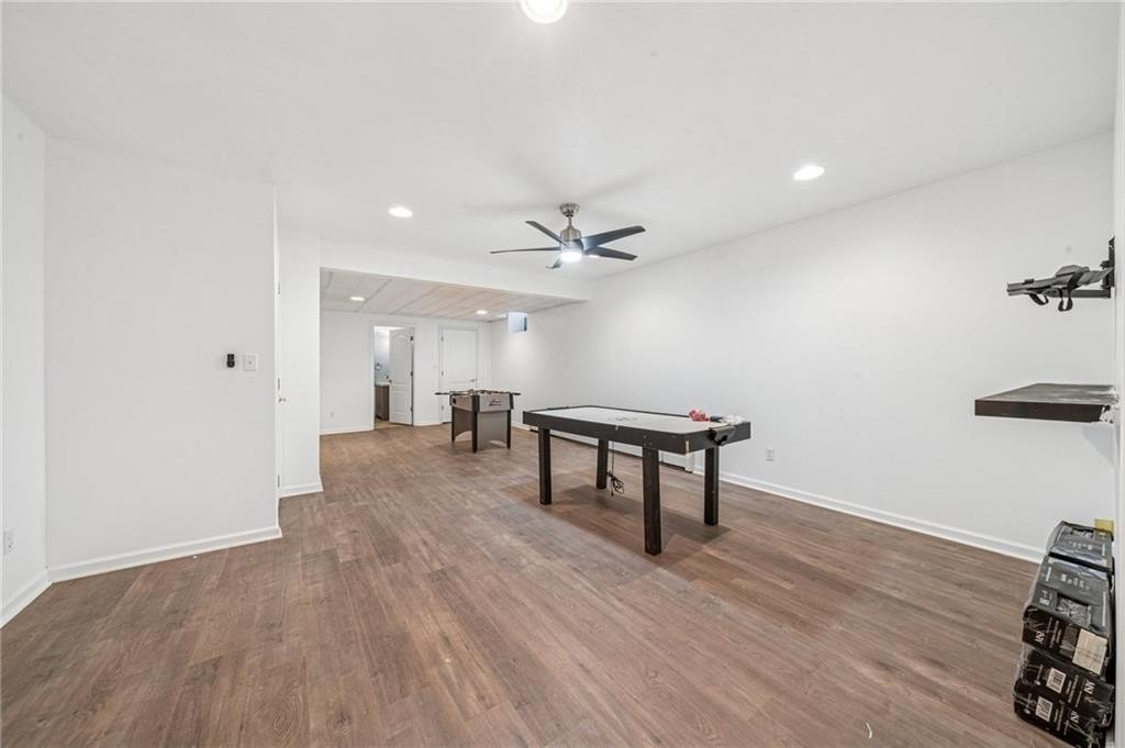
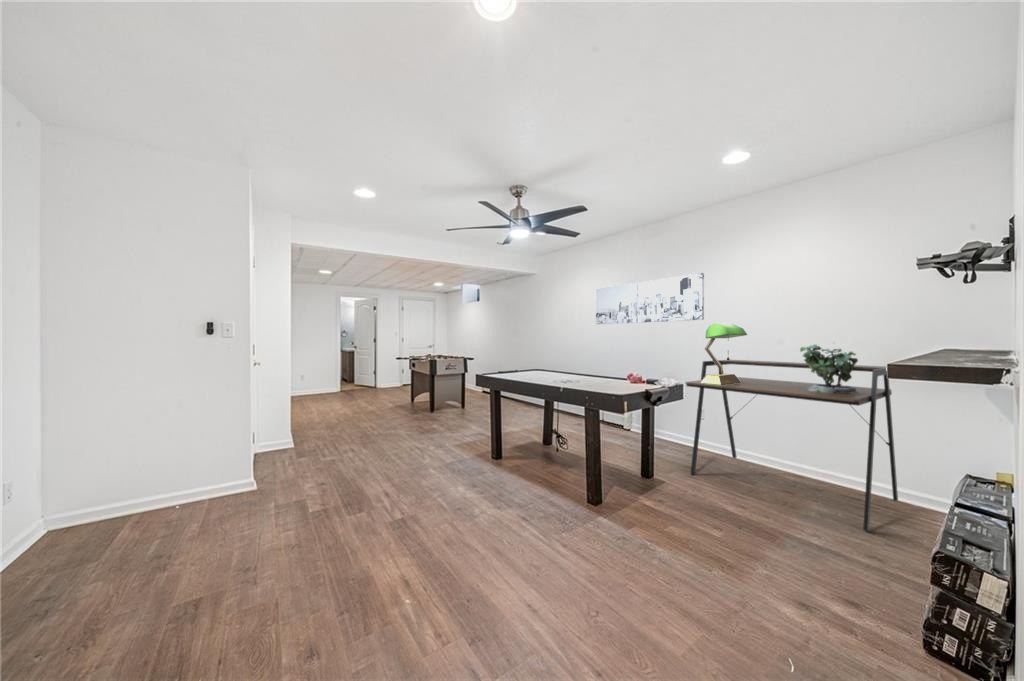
+ desk (786, 397)
+ potted plant (828, 366)
+ wall art (642, 302)
+ table lamp (714, 356)
